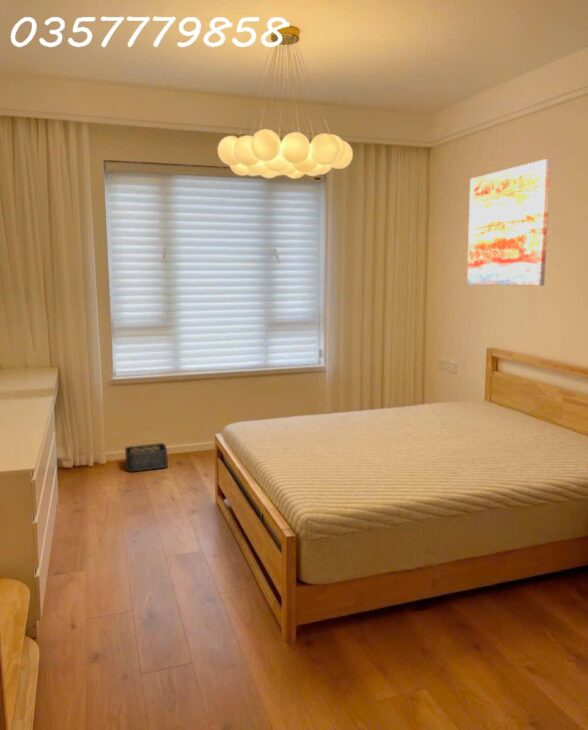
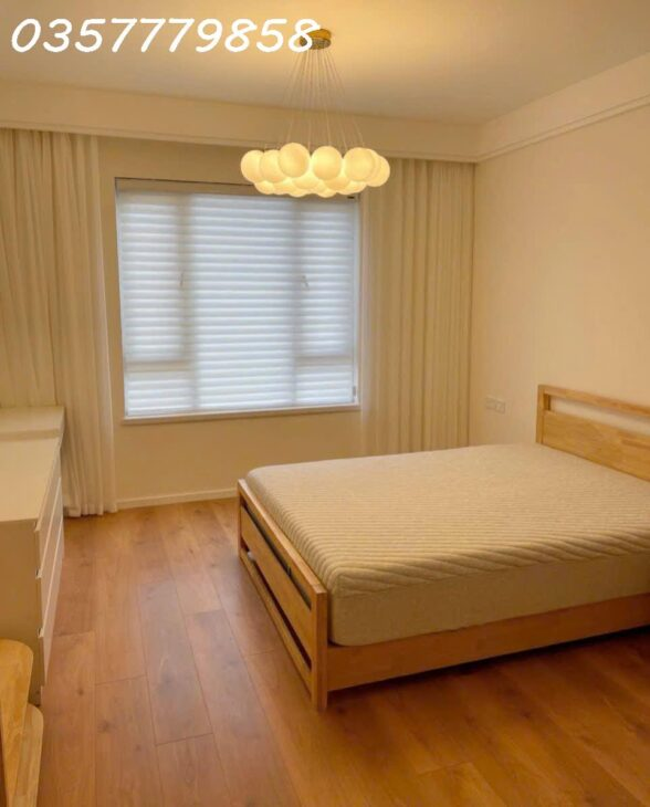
- storage bin (146, 457)
- wall art (504, 228)
